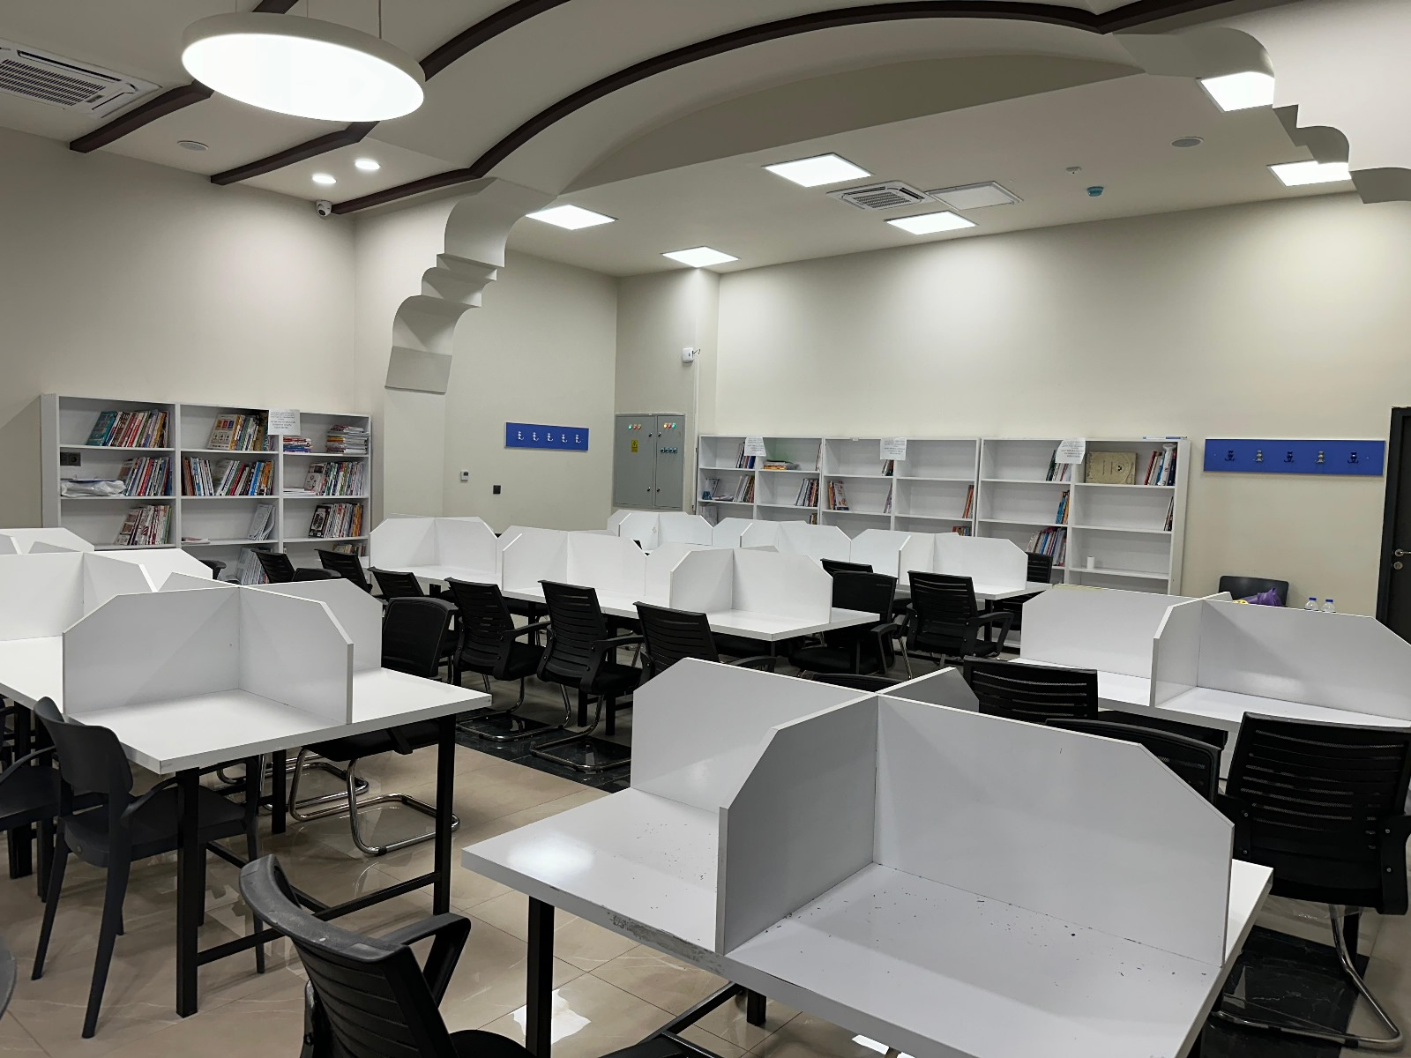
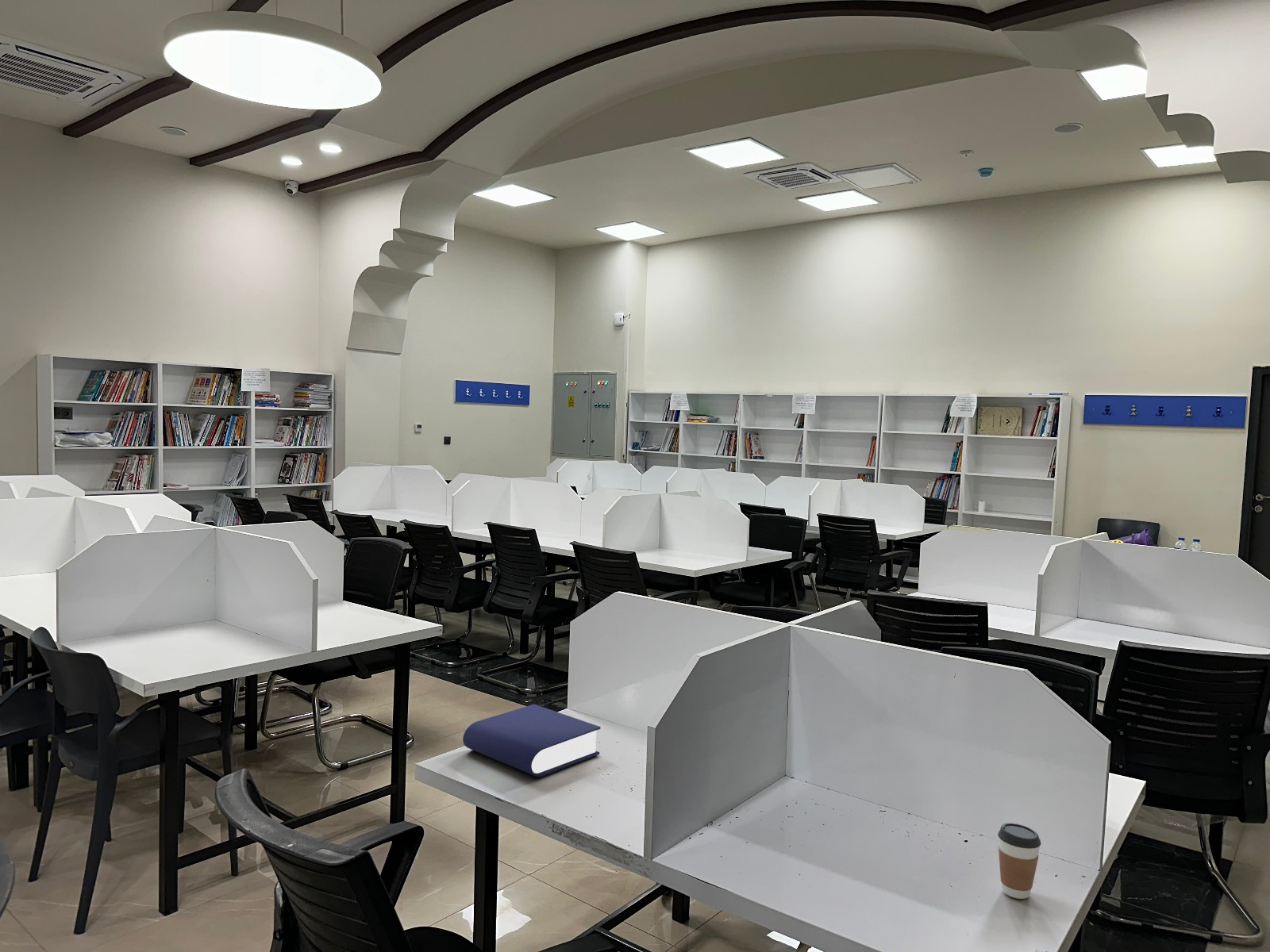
+ book (532, 739)
+ coffee cup (1018, 861)
